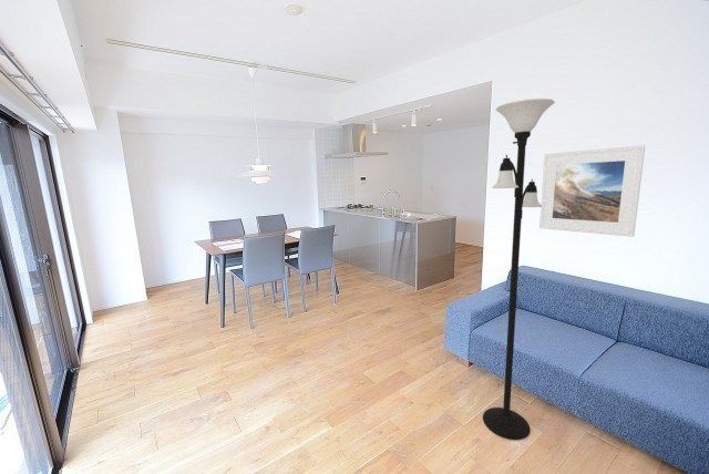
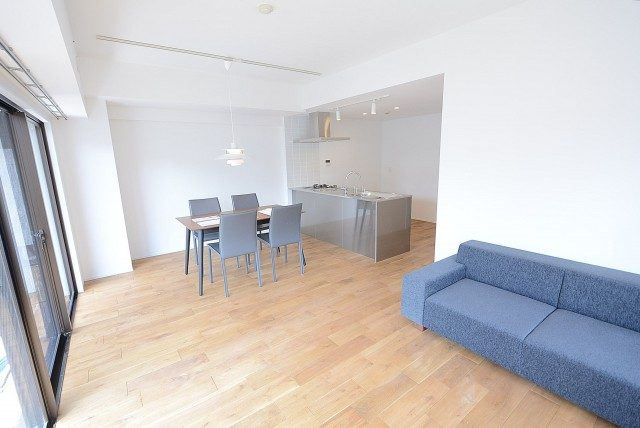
- floor lamp (514, 278)
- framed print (585, 192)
